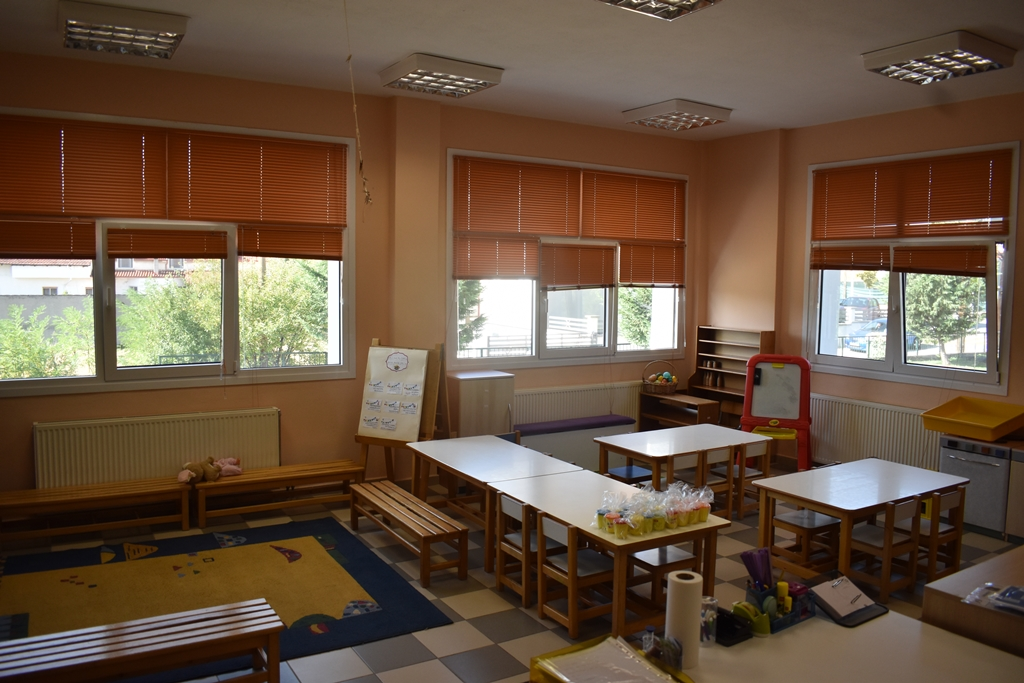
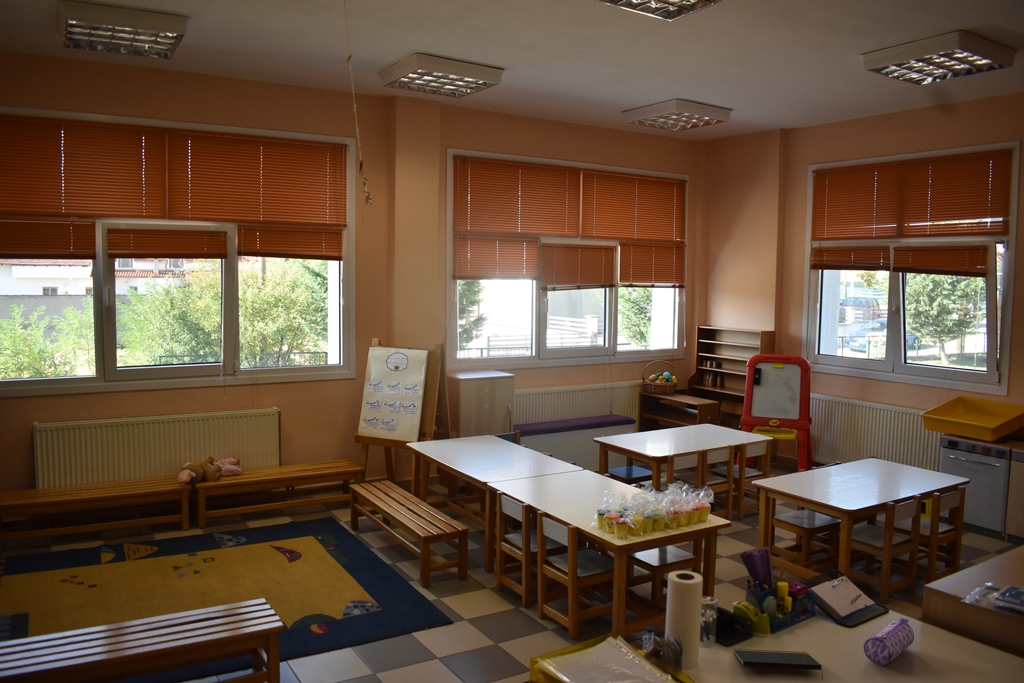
+ notepad (775, 659)
+ pencil case (888, 640)
